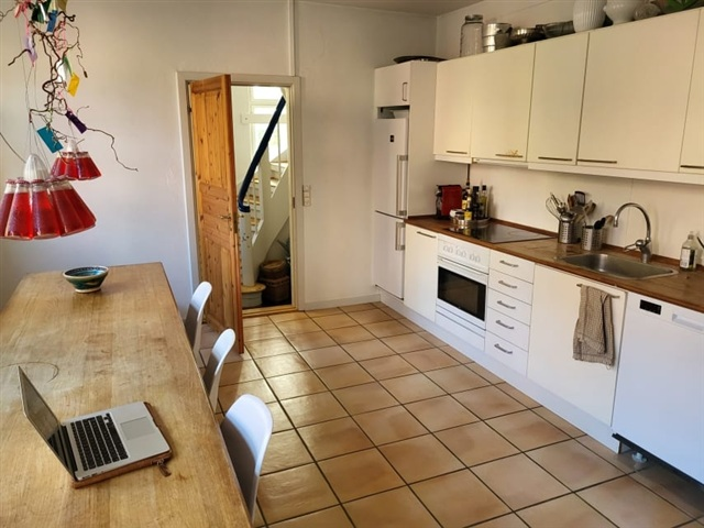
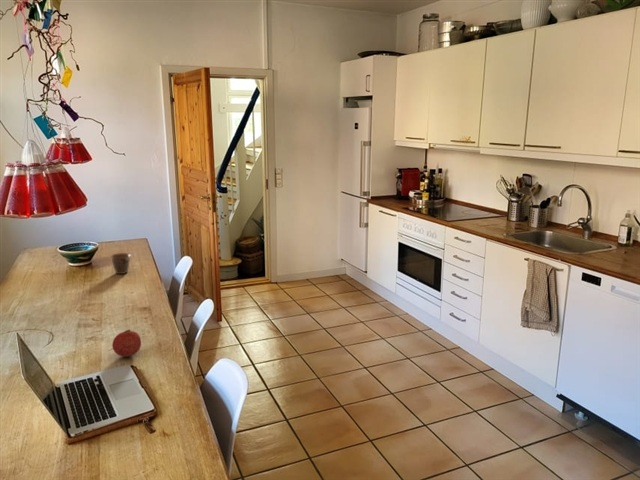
+ mug (121, 264)
+ fruit (127, 342)
